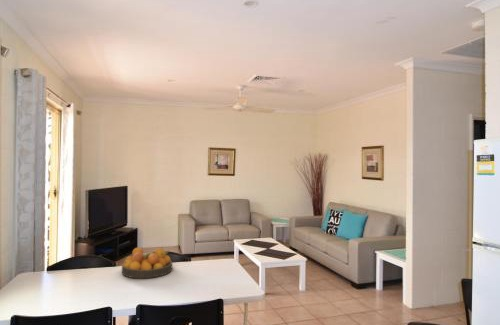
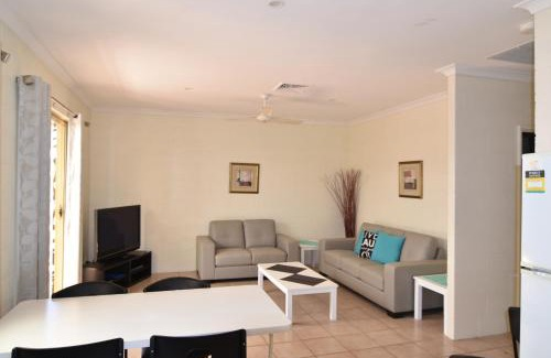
- fruit bowl (147, 260)
